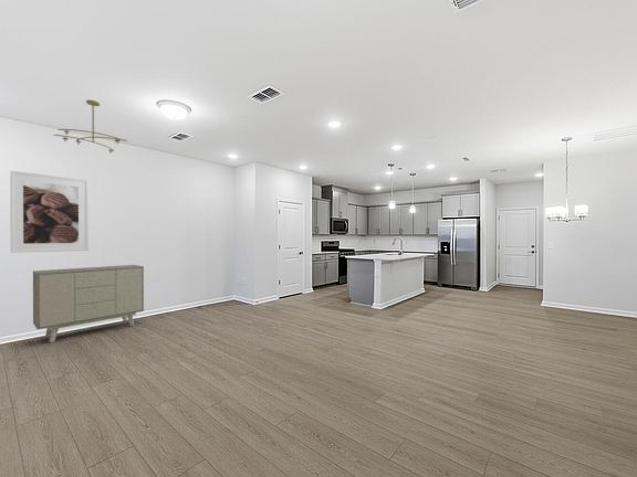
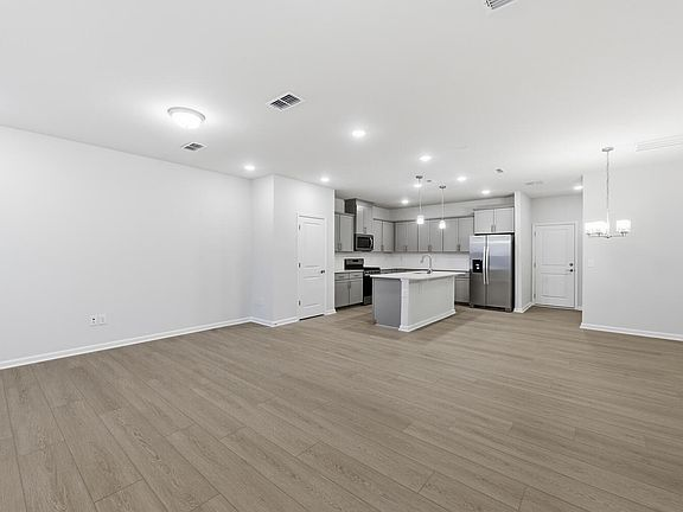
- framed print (52, 213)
- ceiling light fixture (92, 126)
- sideboard (92, 299)
